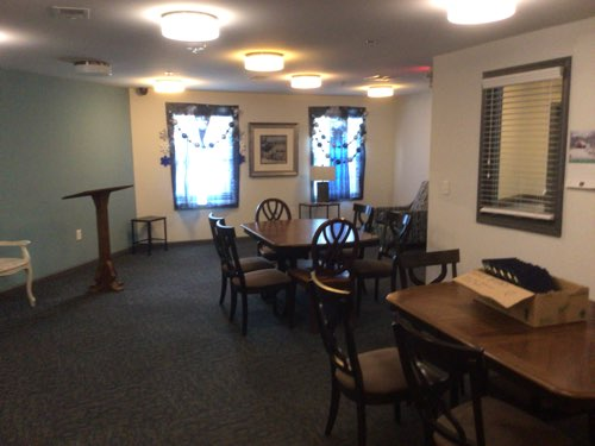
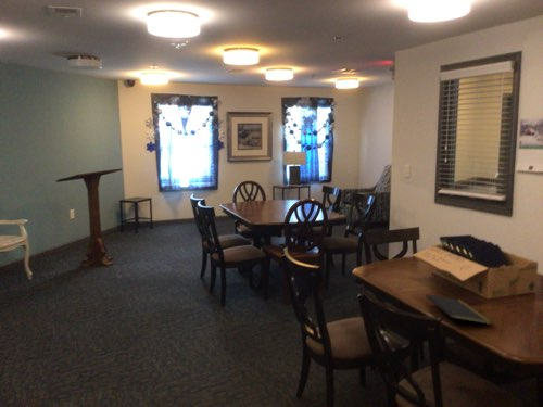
+ notepad (456, 308)
